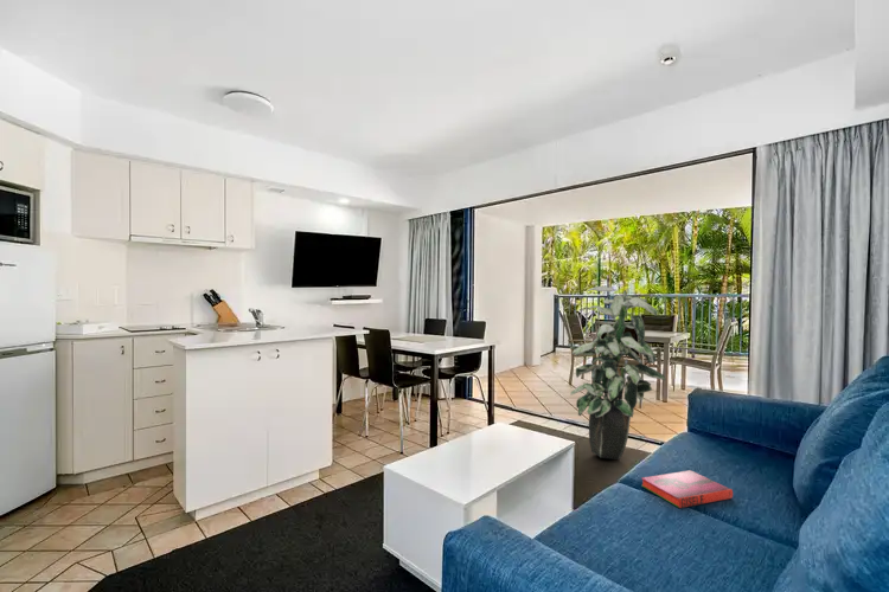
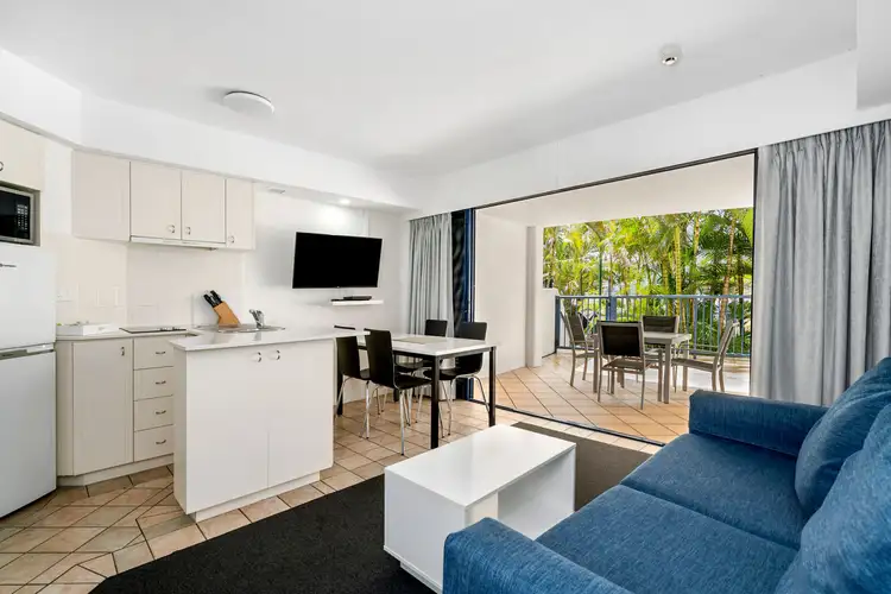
- indoor plant (610, 369)
- hardback book (685, 488)
